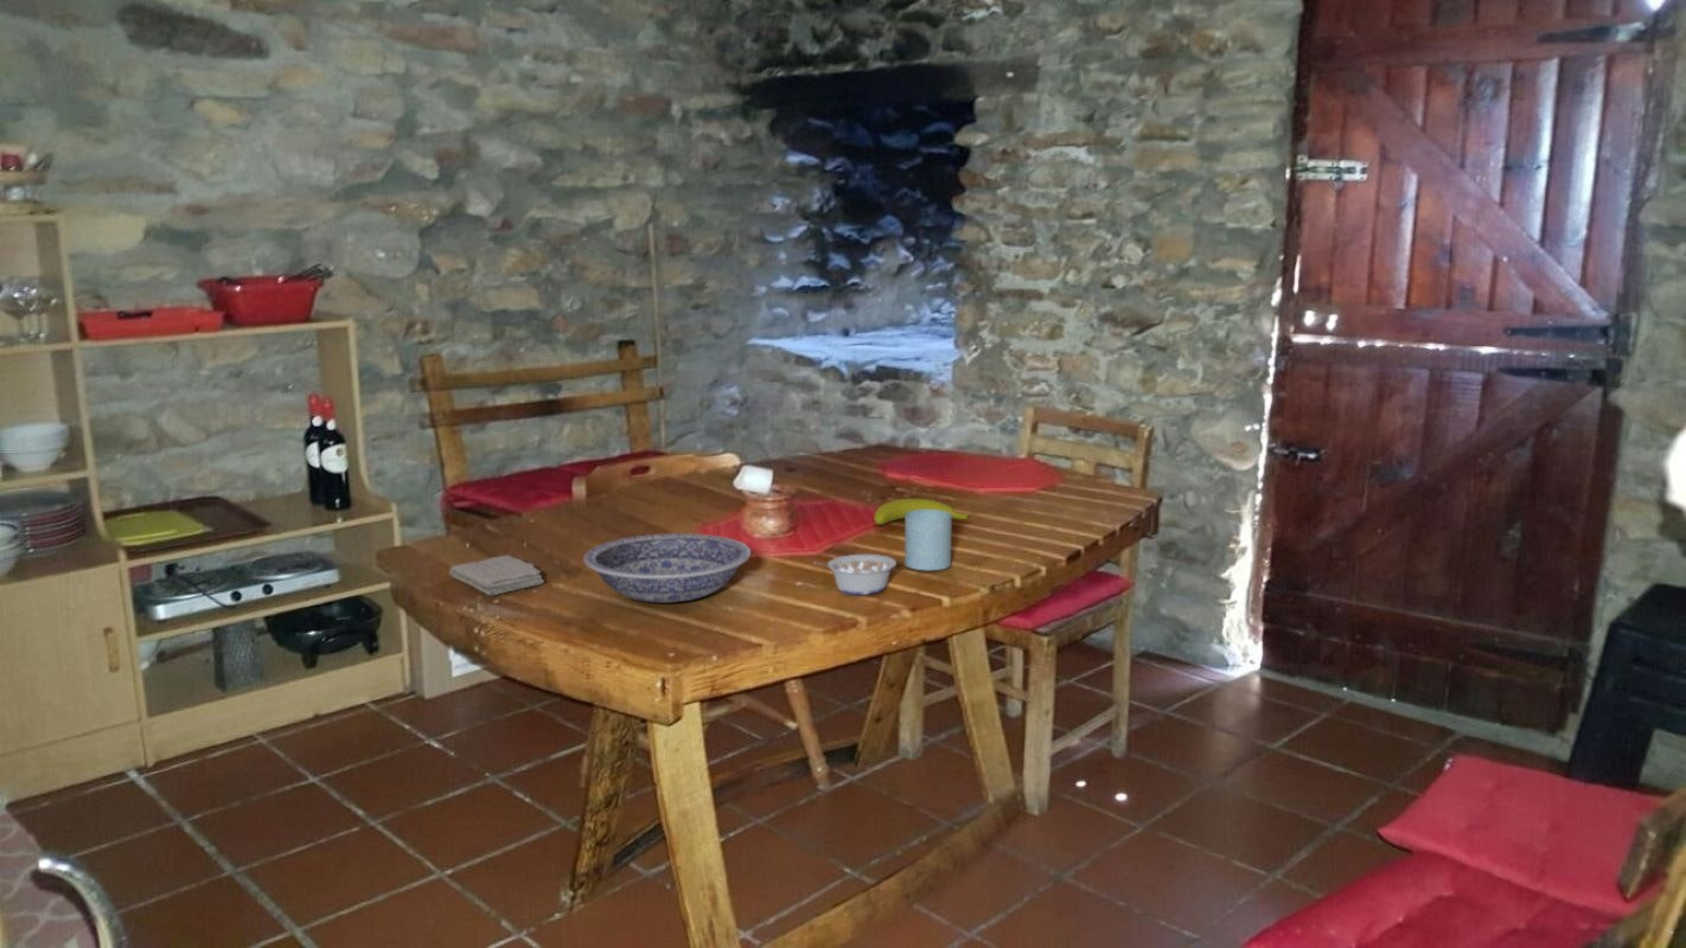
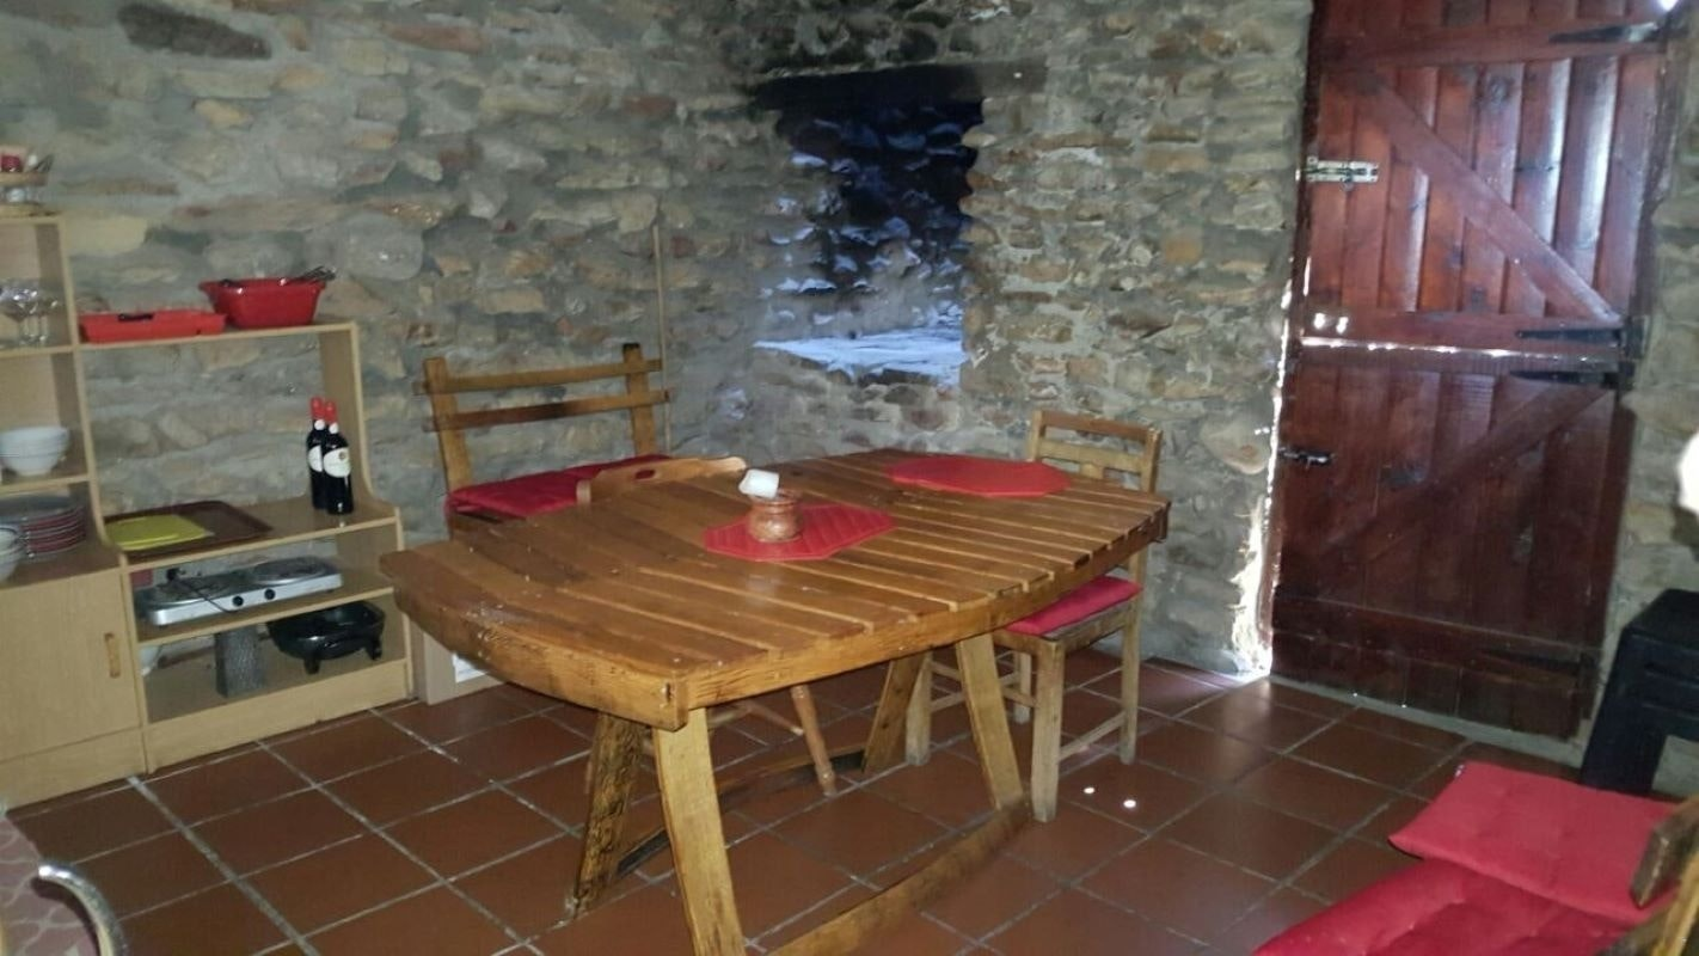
- legume (860, 574)
- washcloth (497, 574)
- fruit (917, 510)
- glass (927, 539)
- bowl (668, 575)
